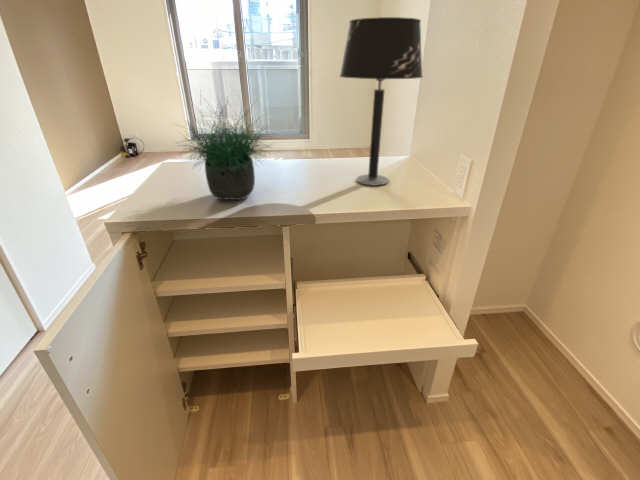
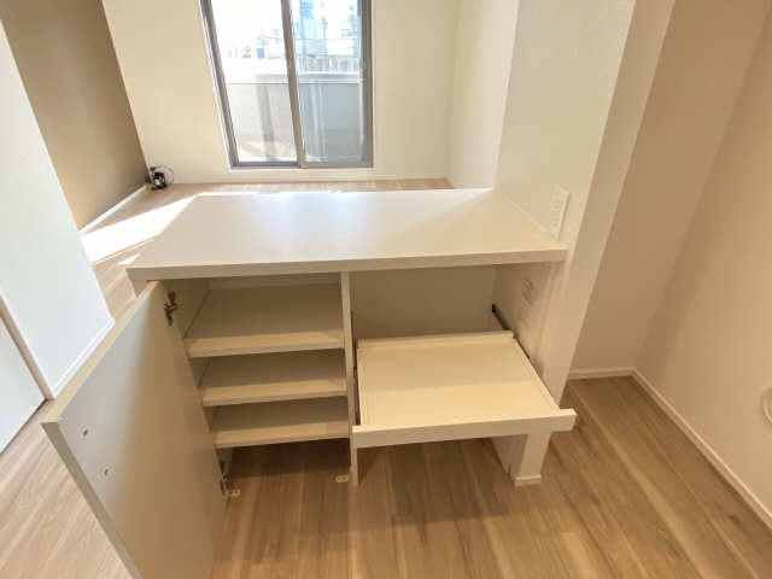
- potted plant (226, 142)
- table lamp (377, 108)
